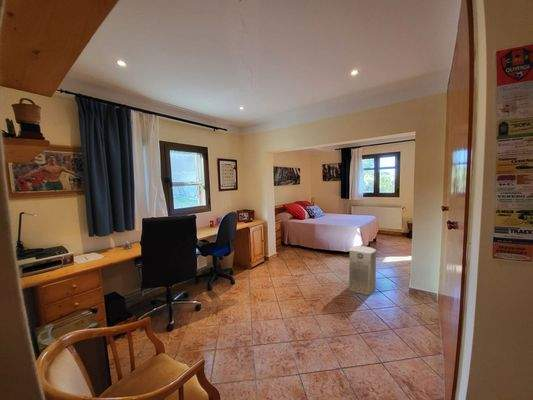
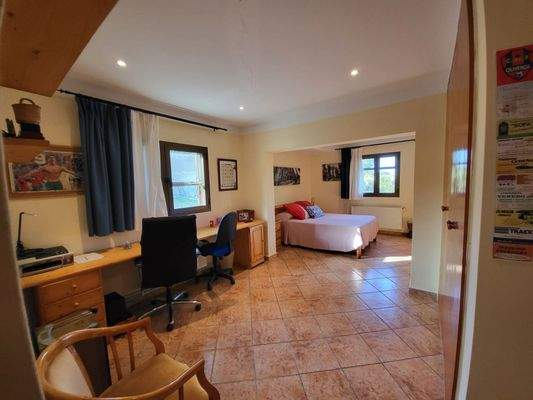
- fan (362, 268)
